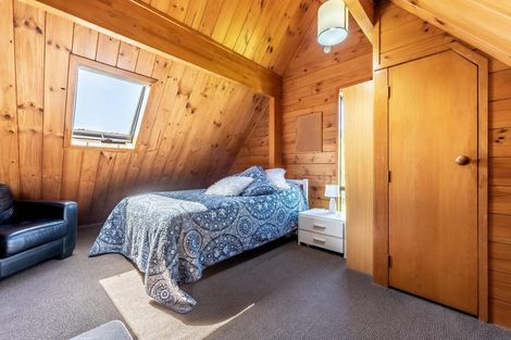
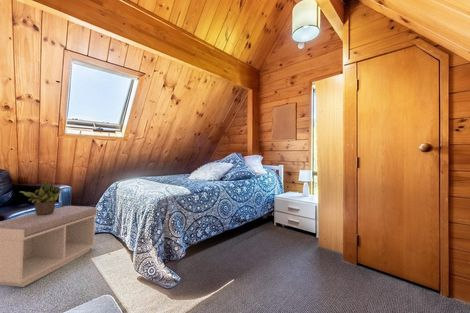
+ bench (48, 239)
+ potted plant (40, 197)
